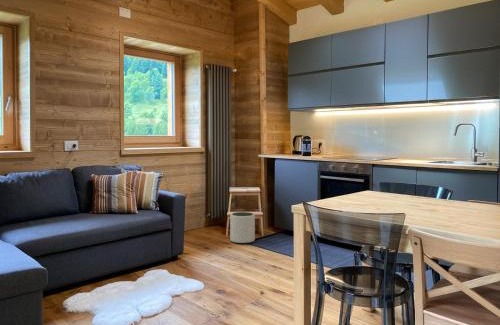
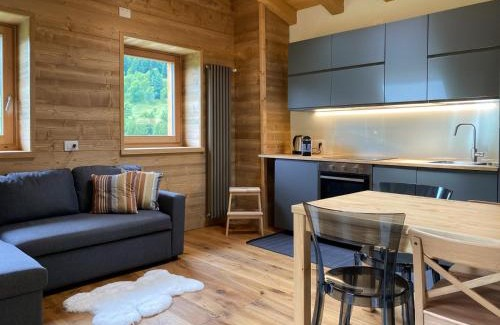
- plant pot (242, 227)
